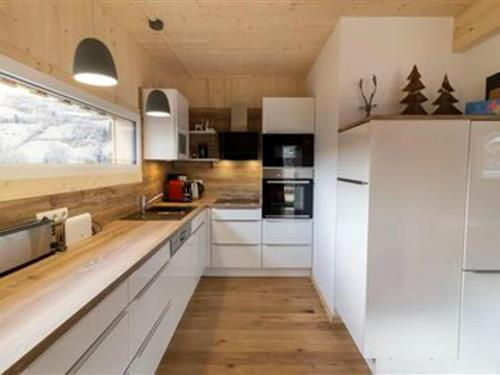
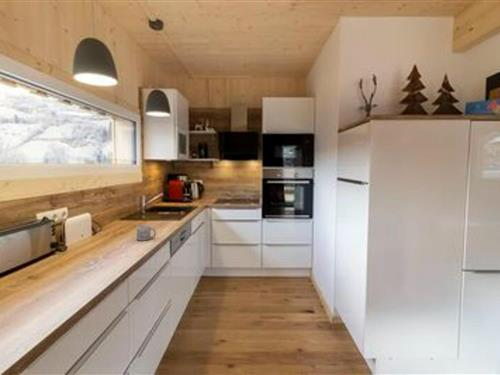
+ mug (146, 232)
